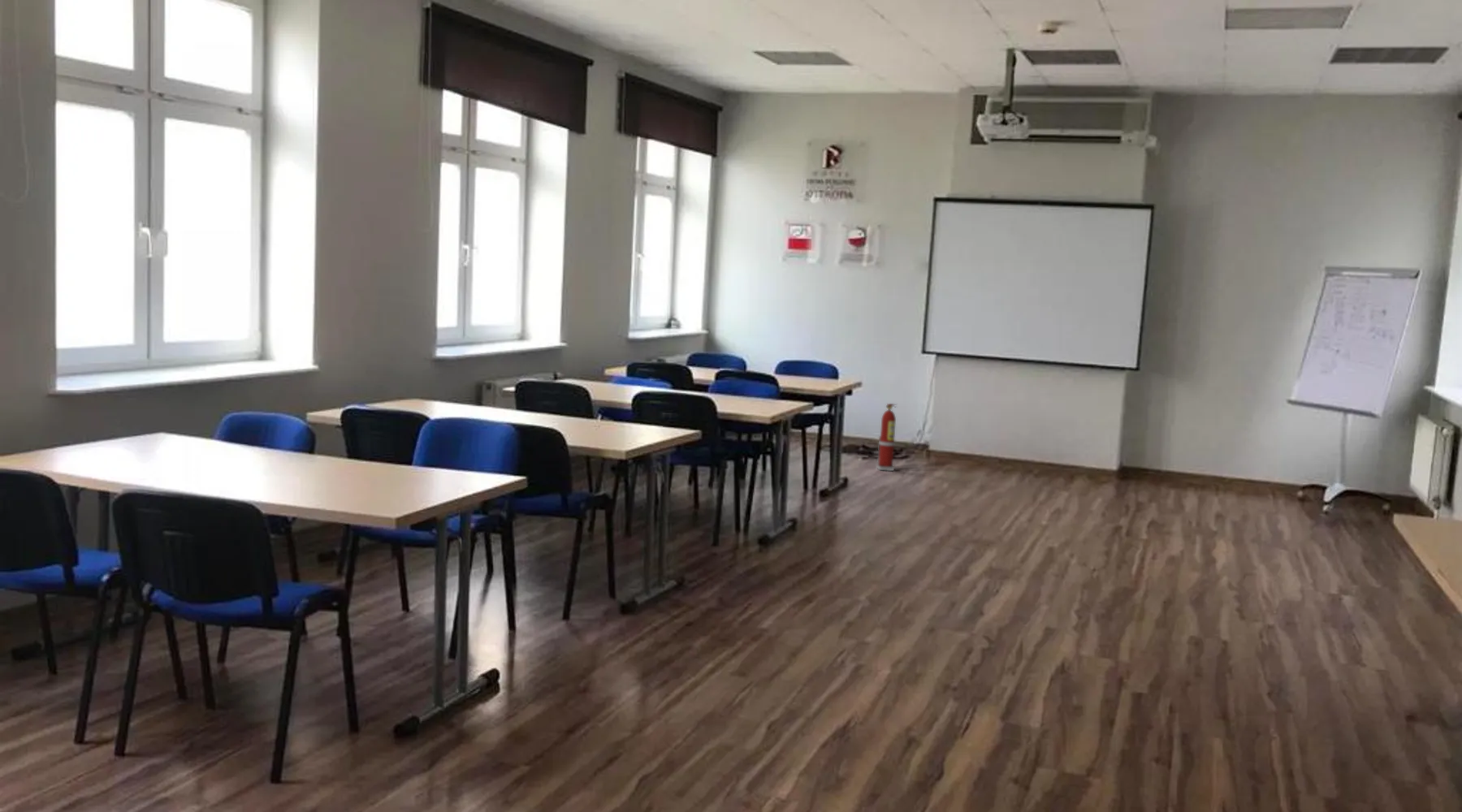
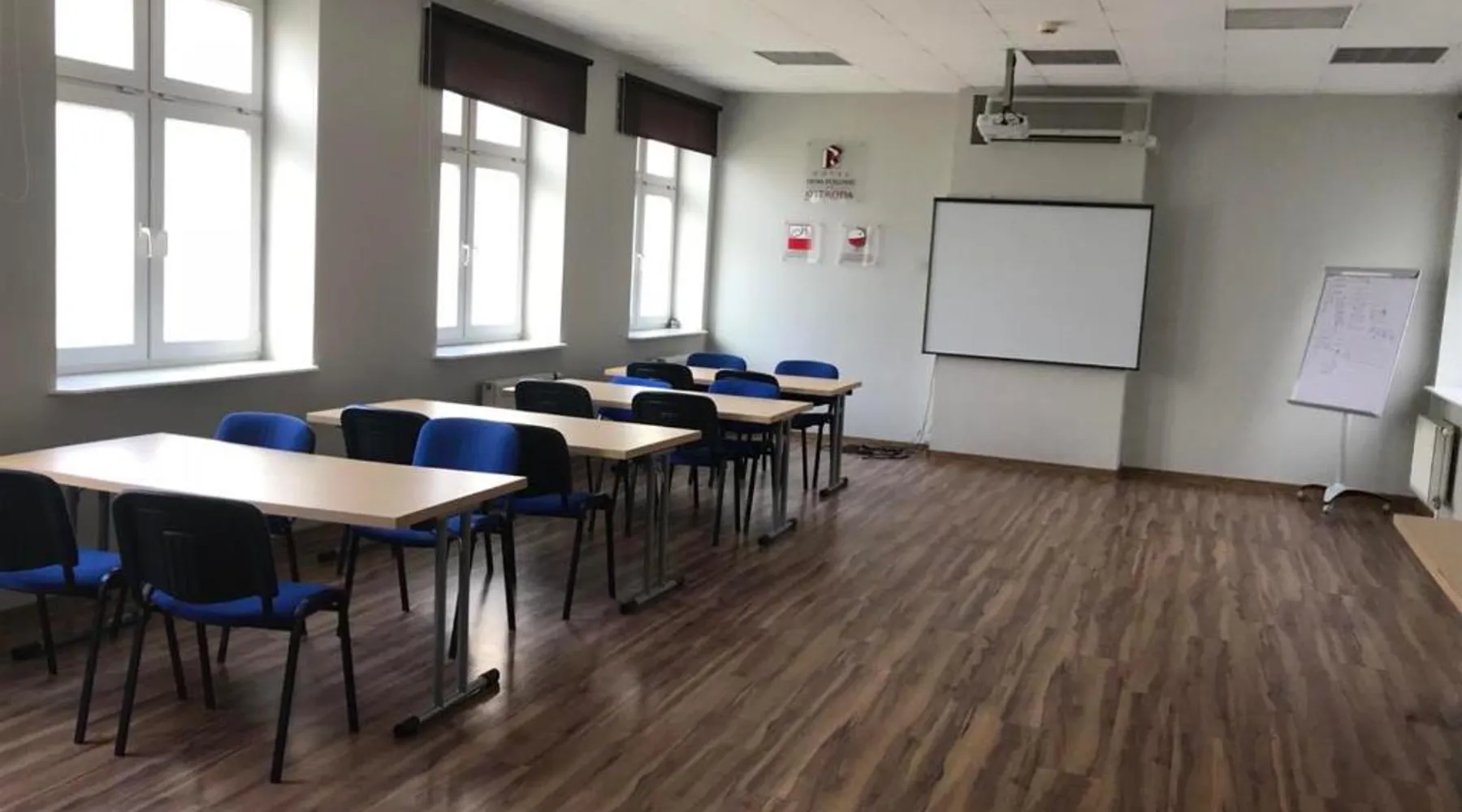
- fire extinguisher (888, 436)
